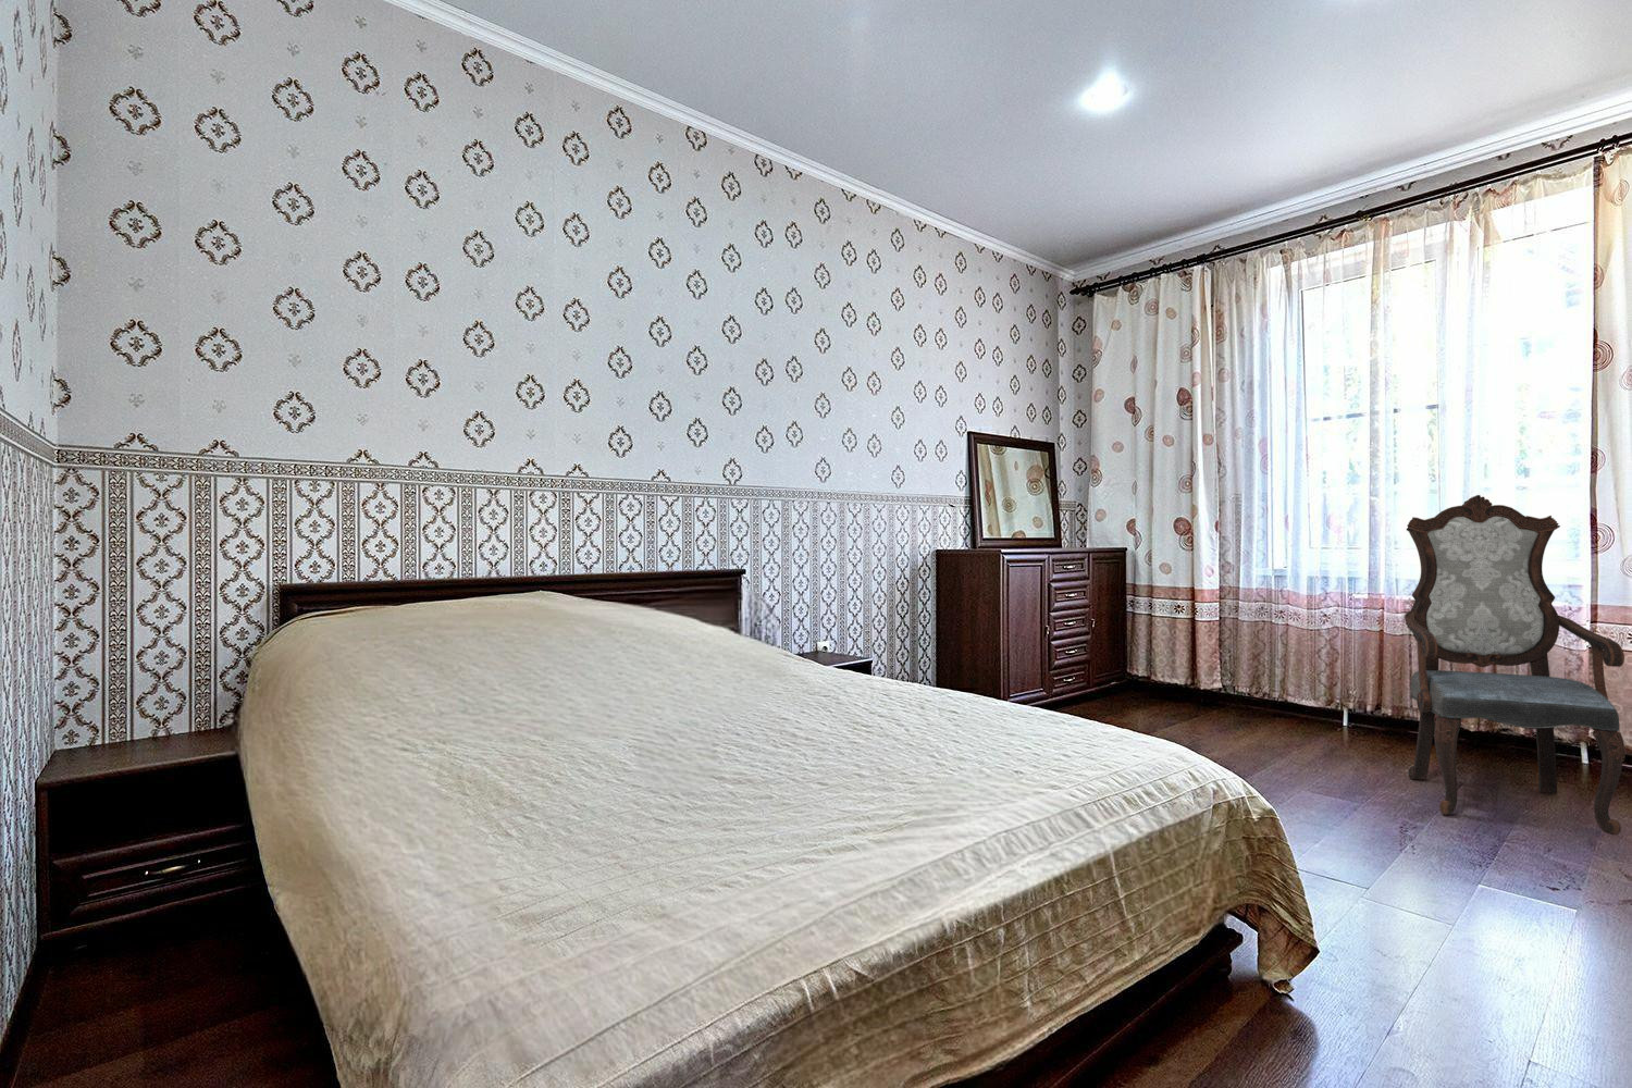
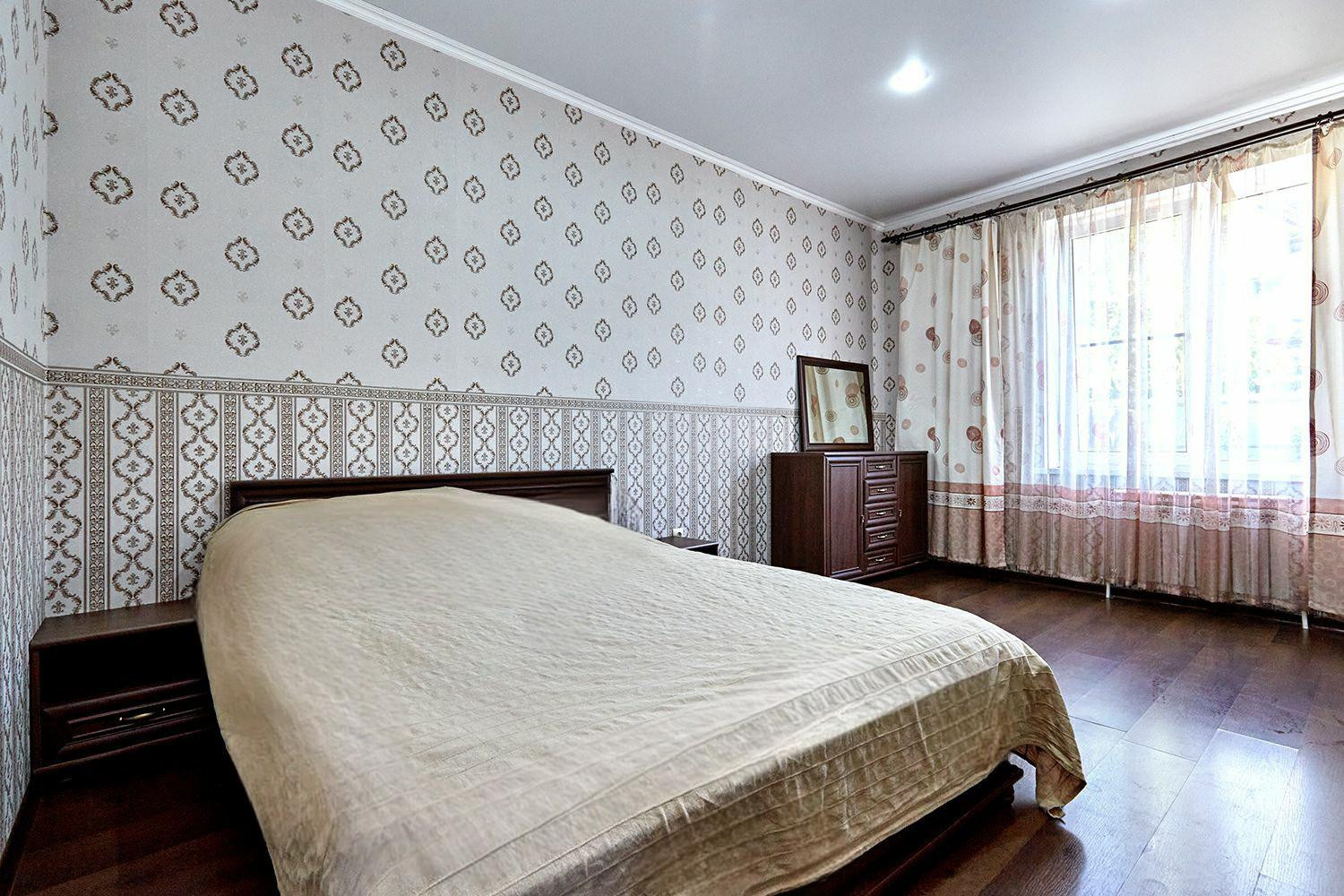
- armchair (1501, 647)
